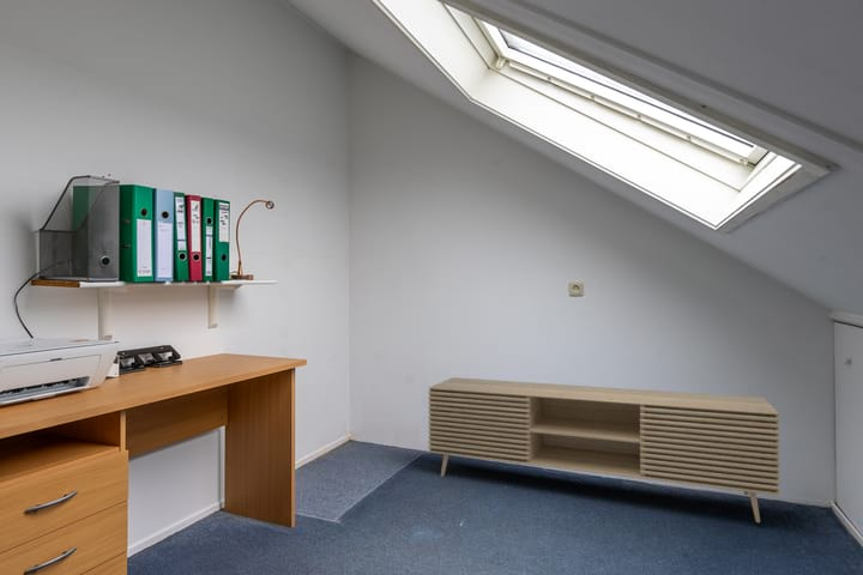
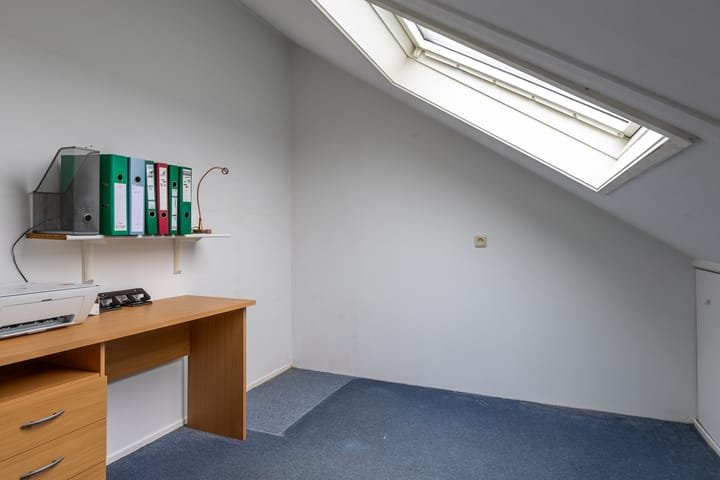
- credenza (587, 438)
